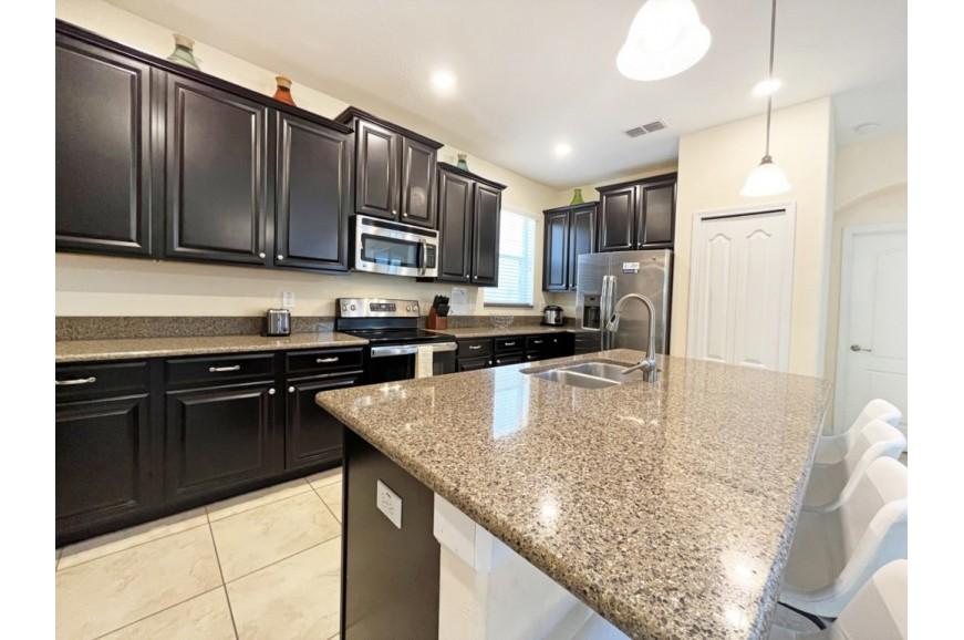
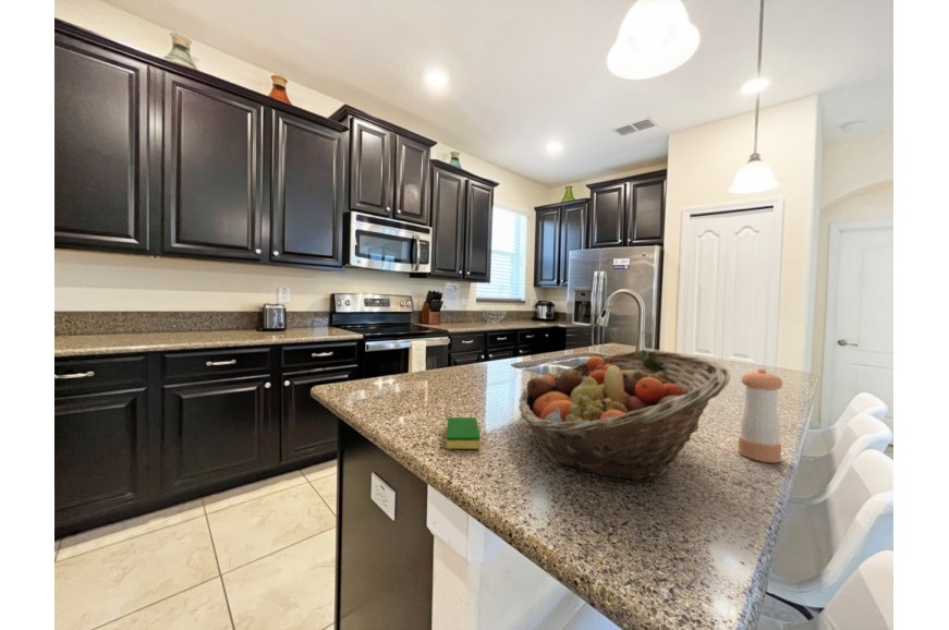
+ pepper shaker (759, 412)
+ dish sponge (462, 432)
+ fruit basket (608, 400)
